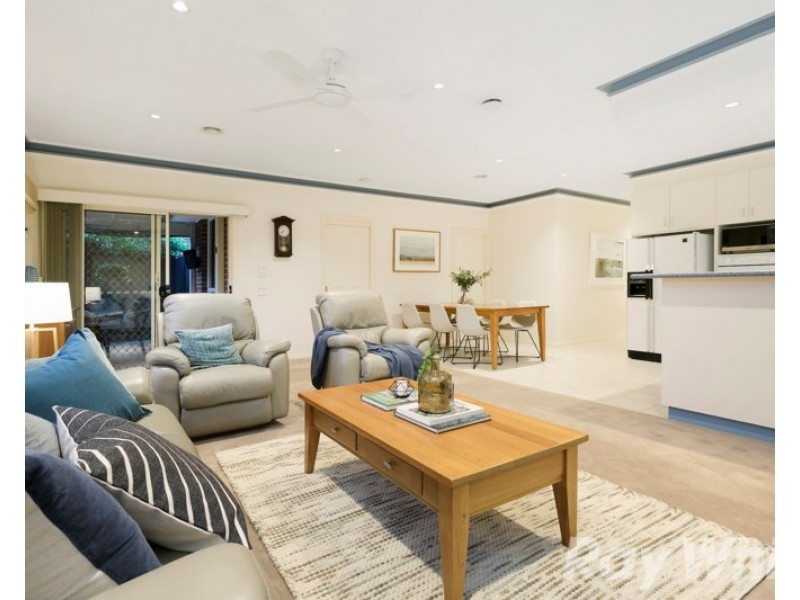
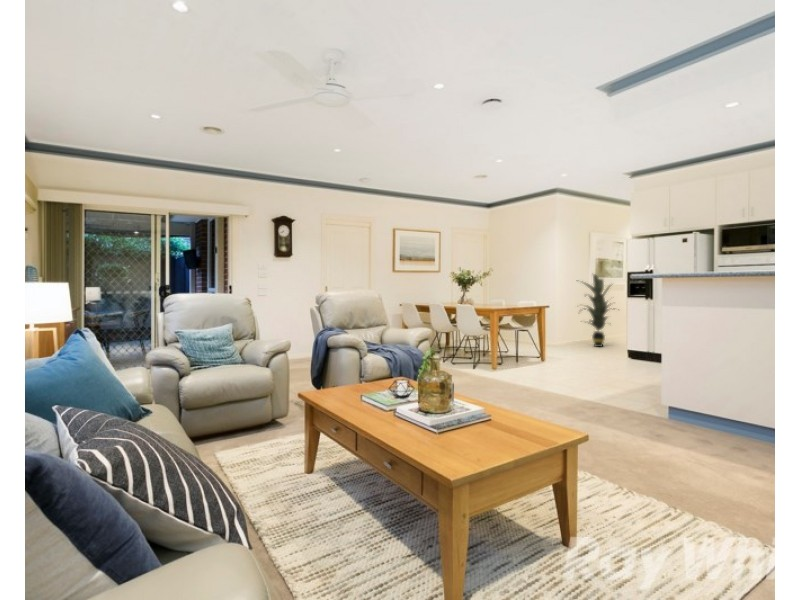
+ indoor plant (595, 310)
